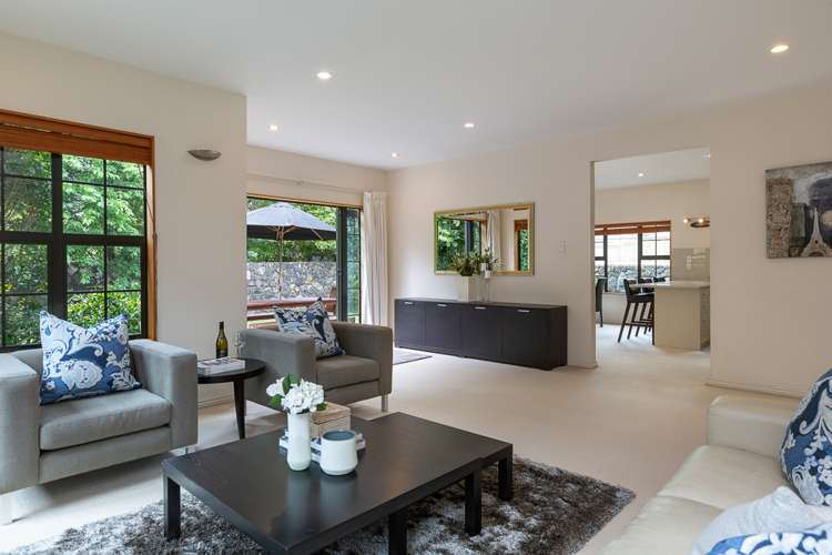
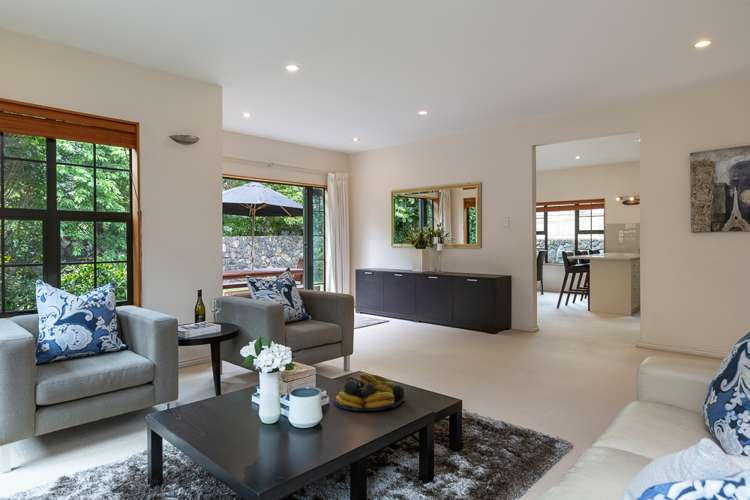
+ fruit bowl (368, 387)
